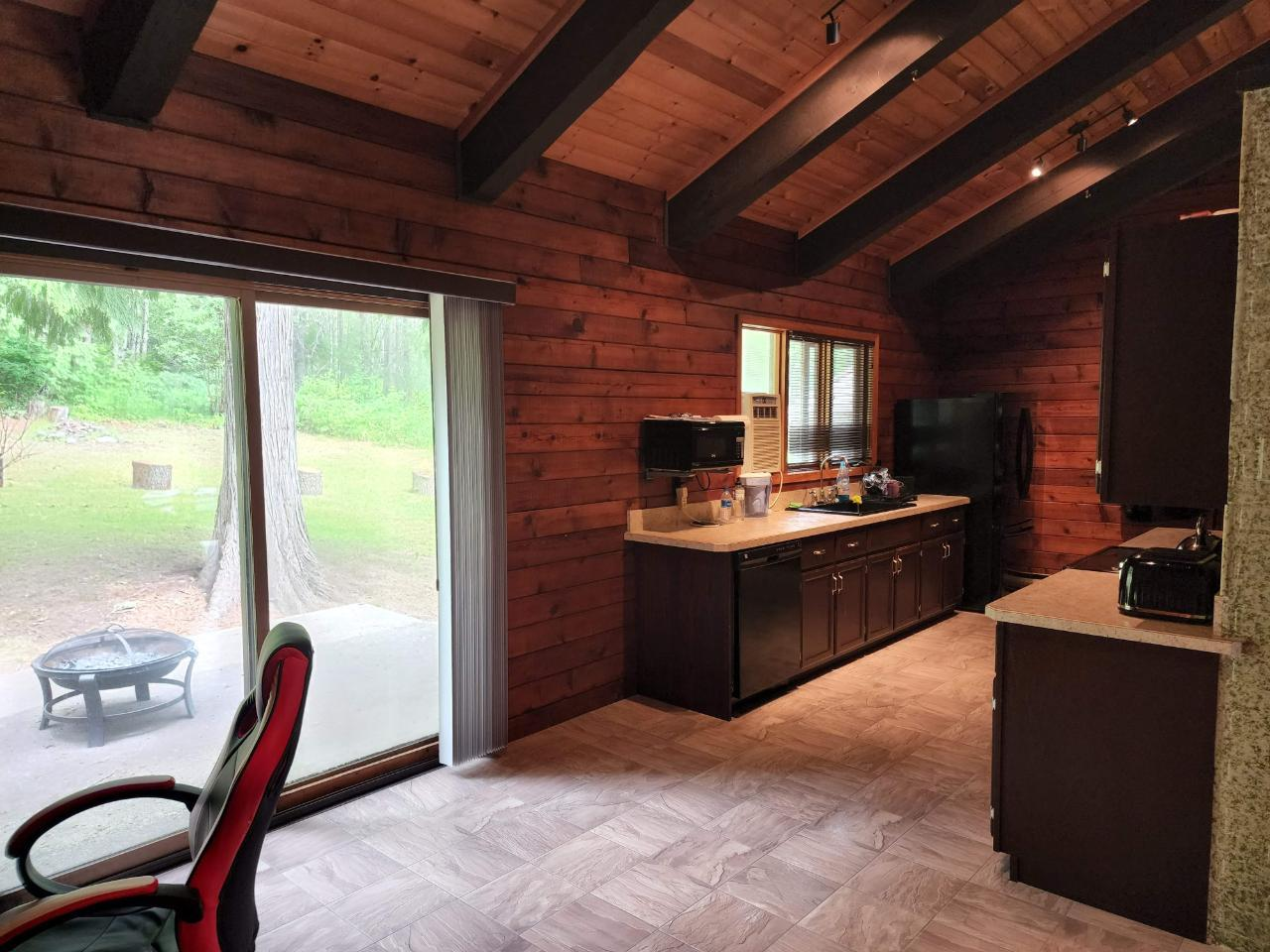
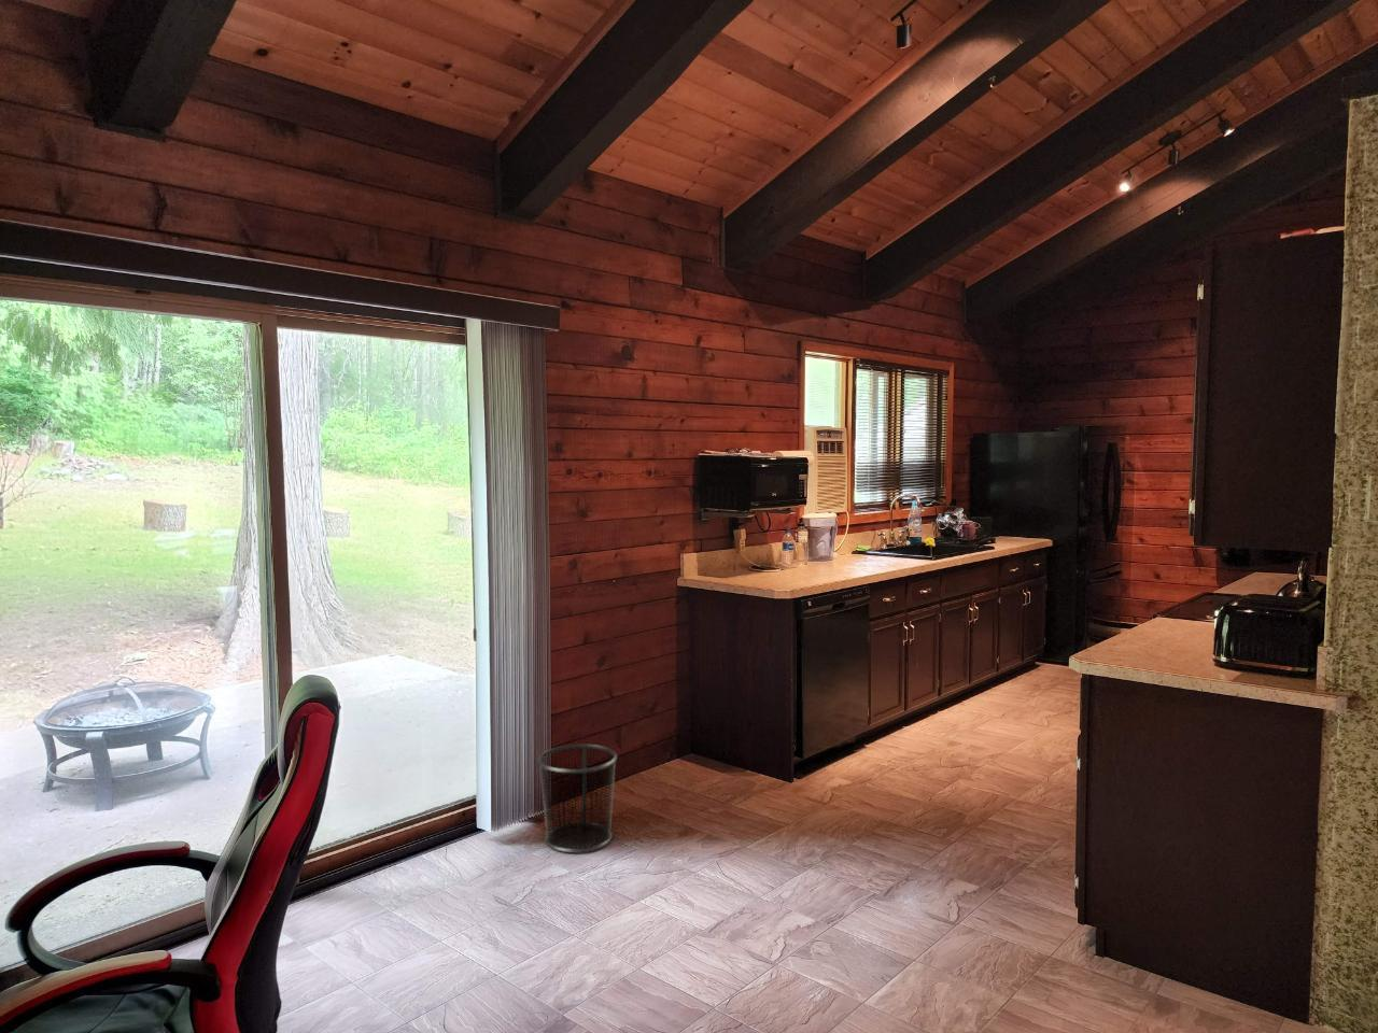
+ waste bin (577, 798)
